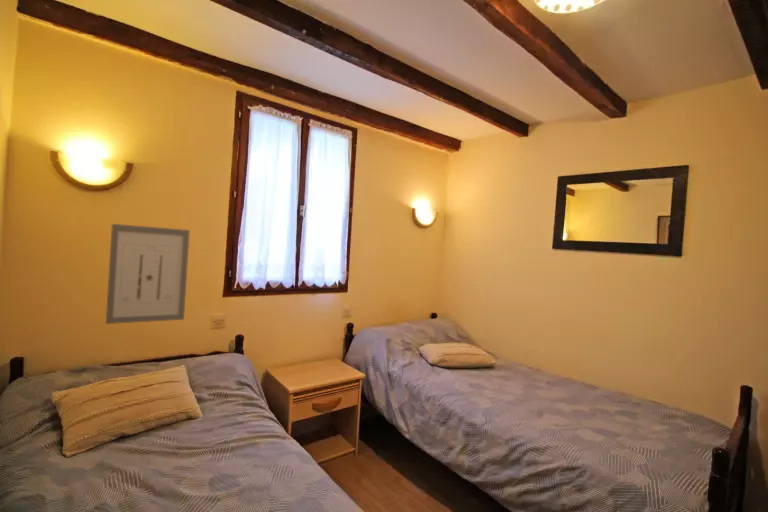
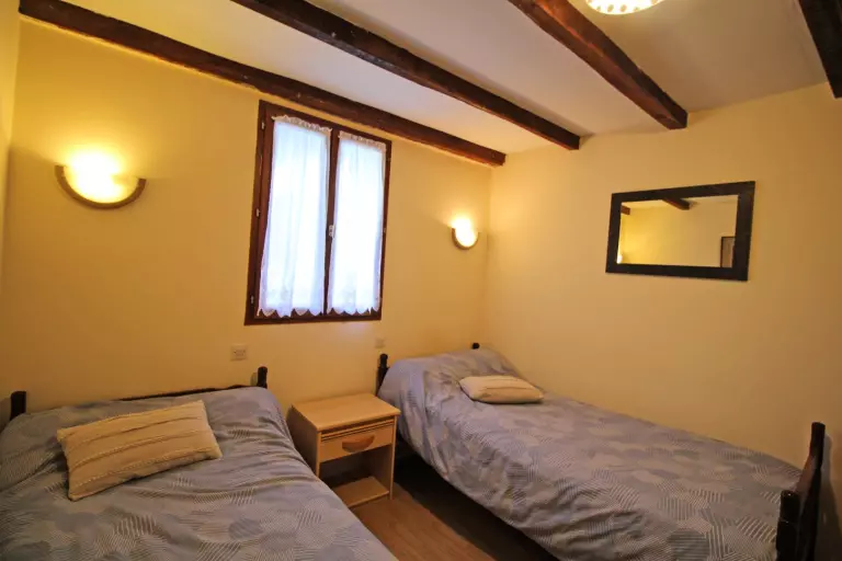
- wall art (149, 274)
